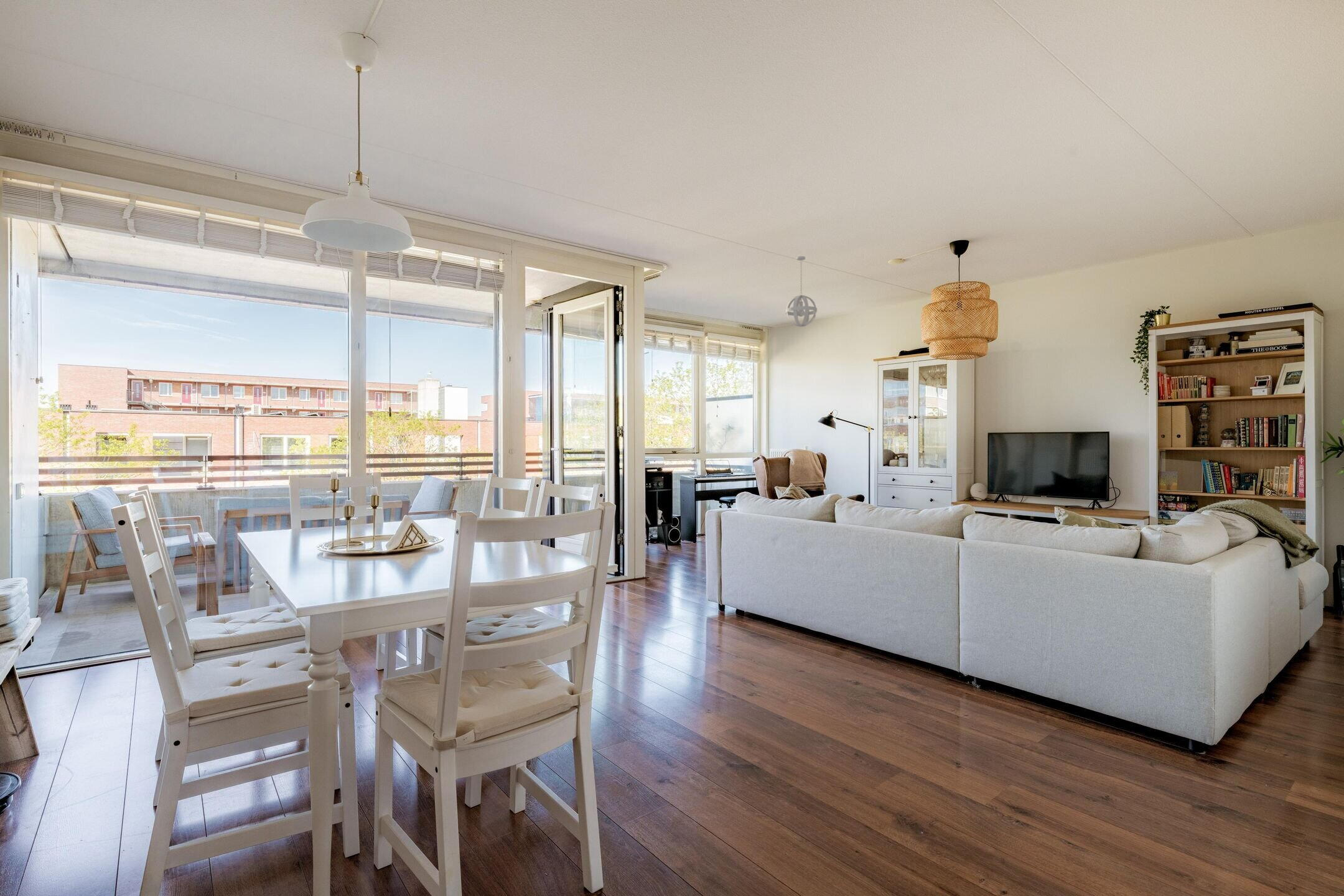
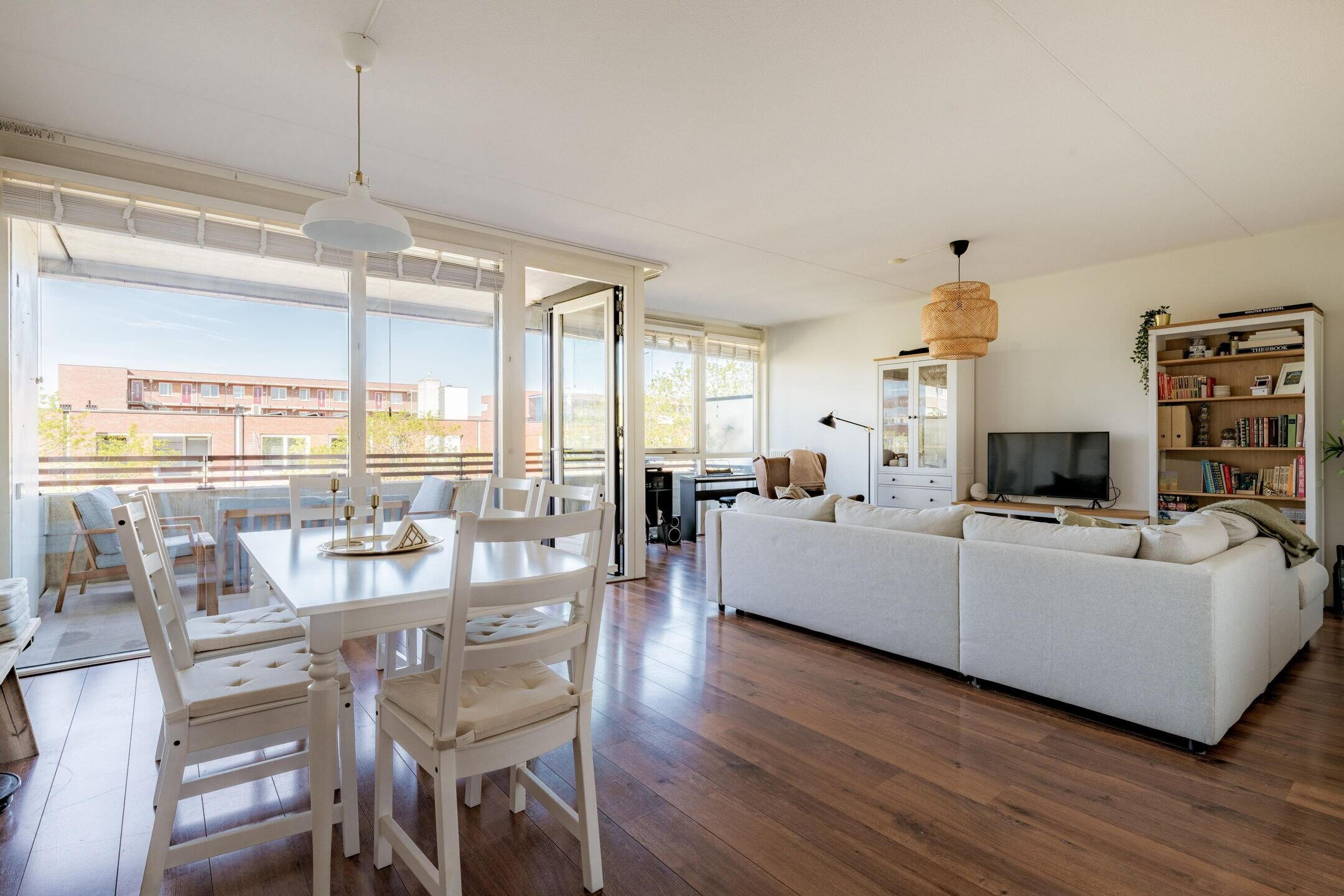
- pendant light (801, 292)
